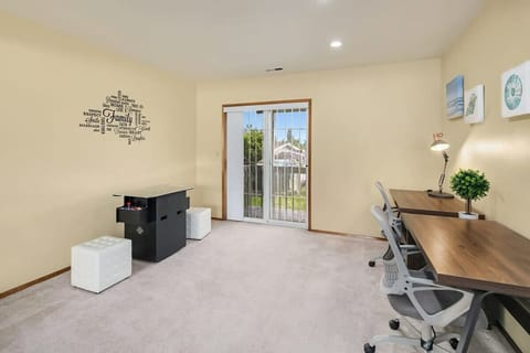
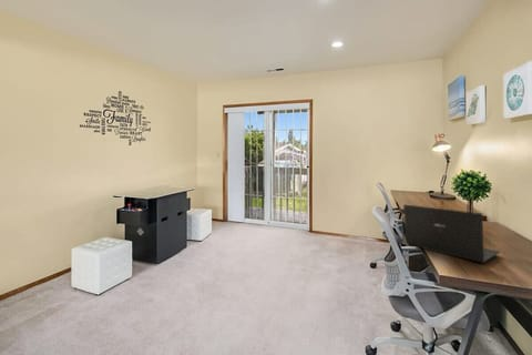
+ laptop (450, 227)
